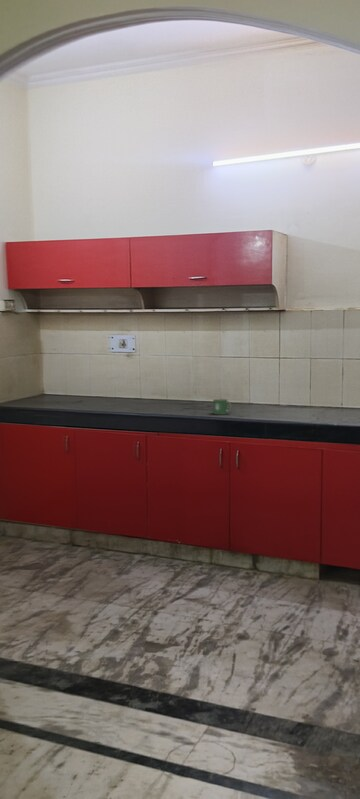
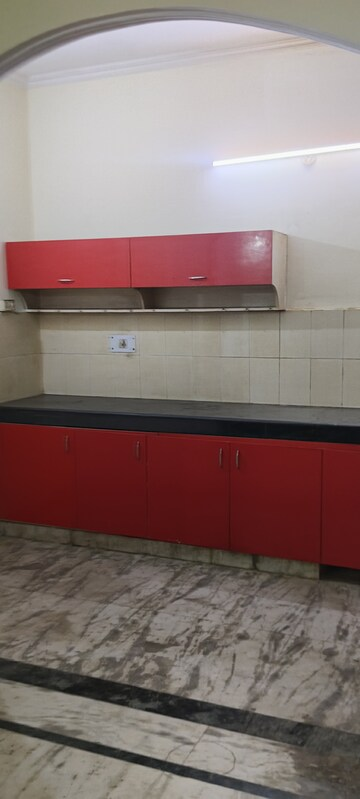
- mug (222, 406)
